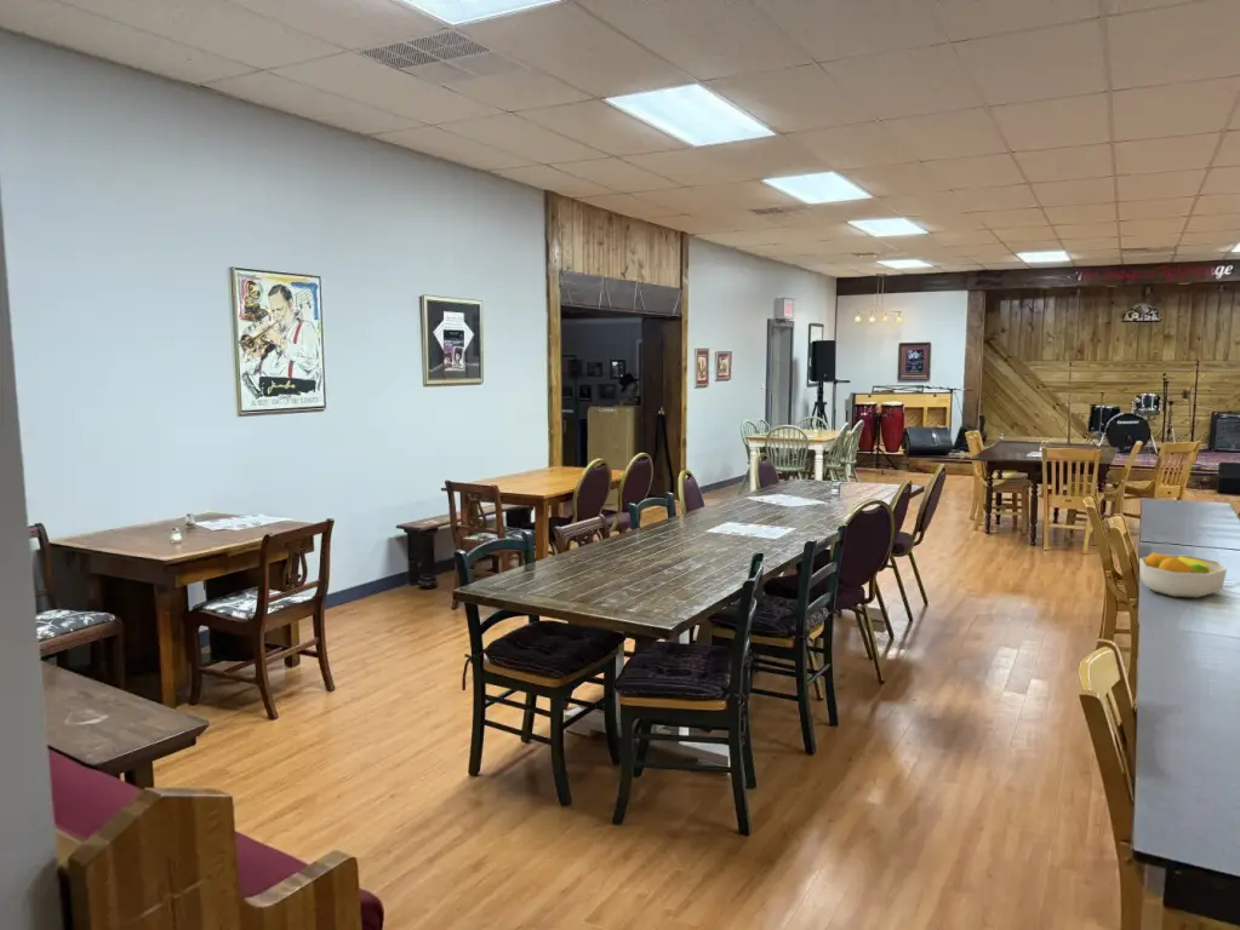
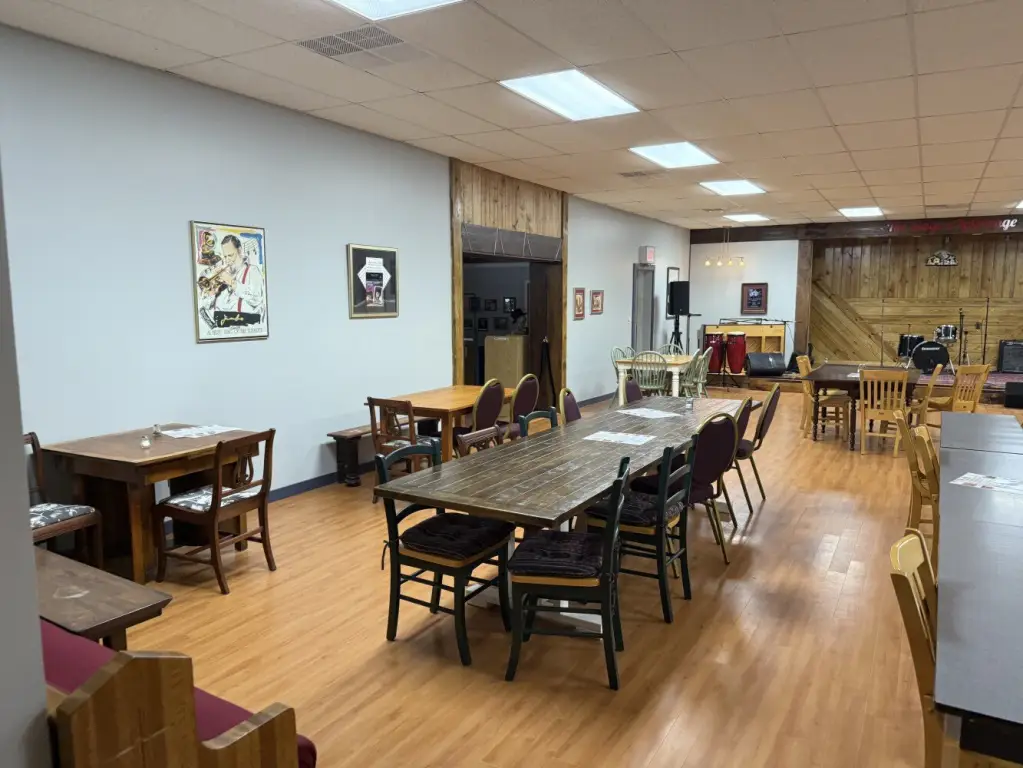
- fruit bowl (1181, 570)
